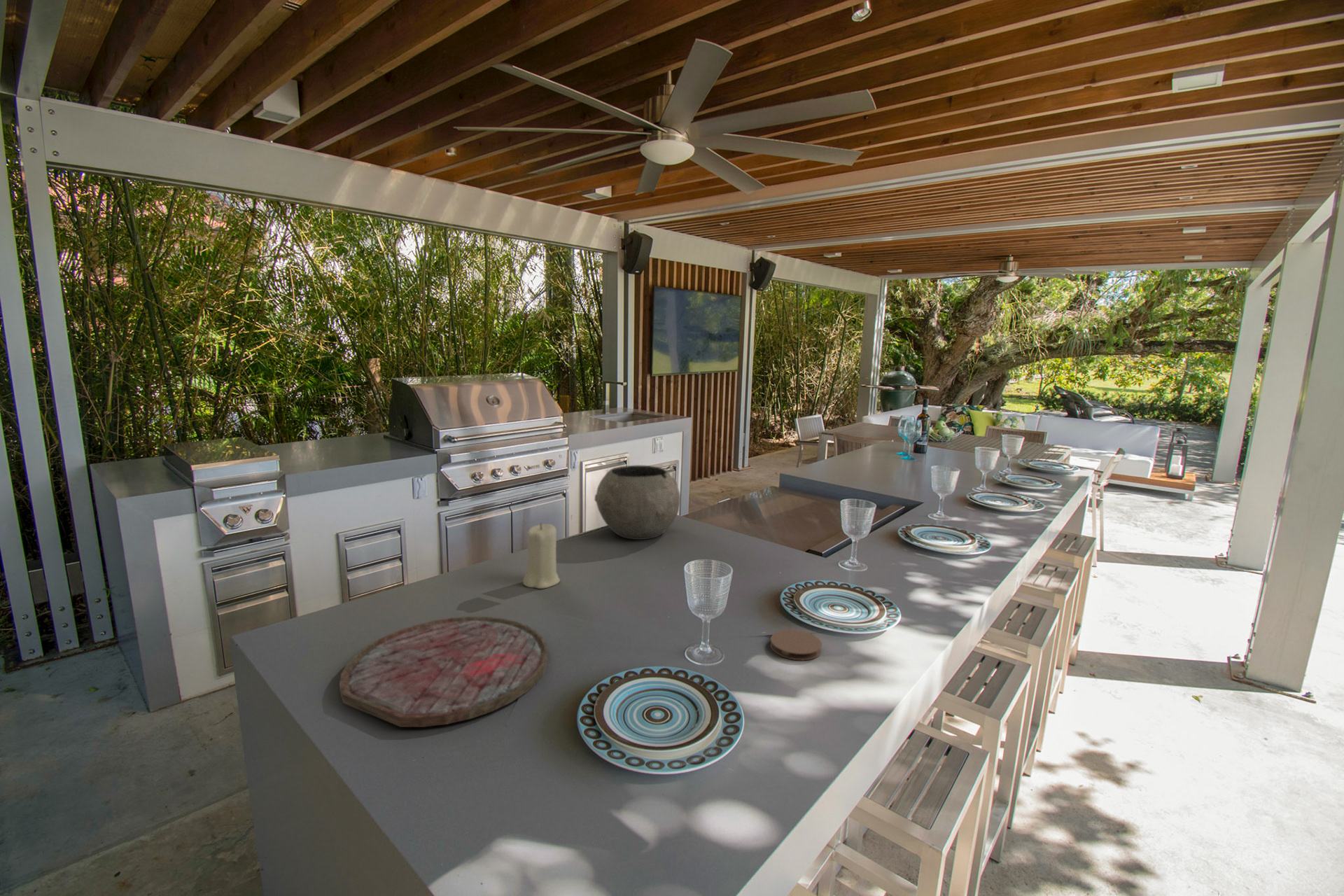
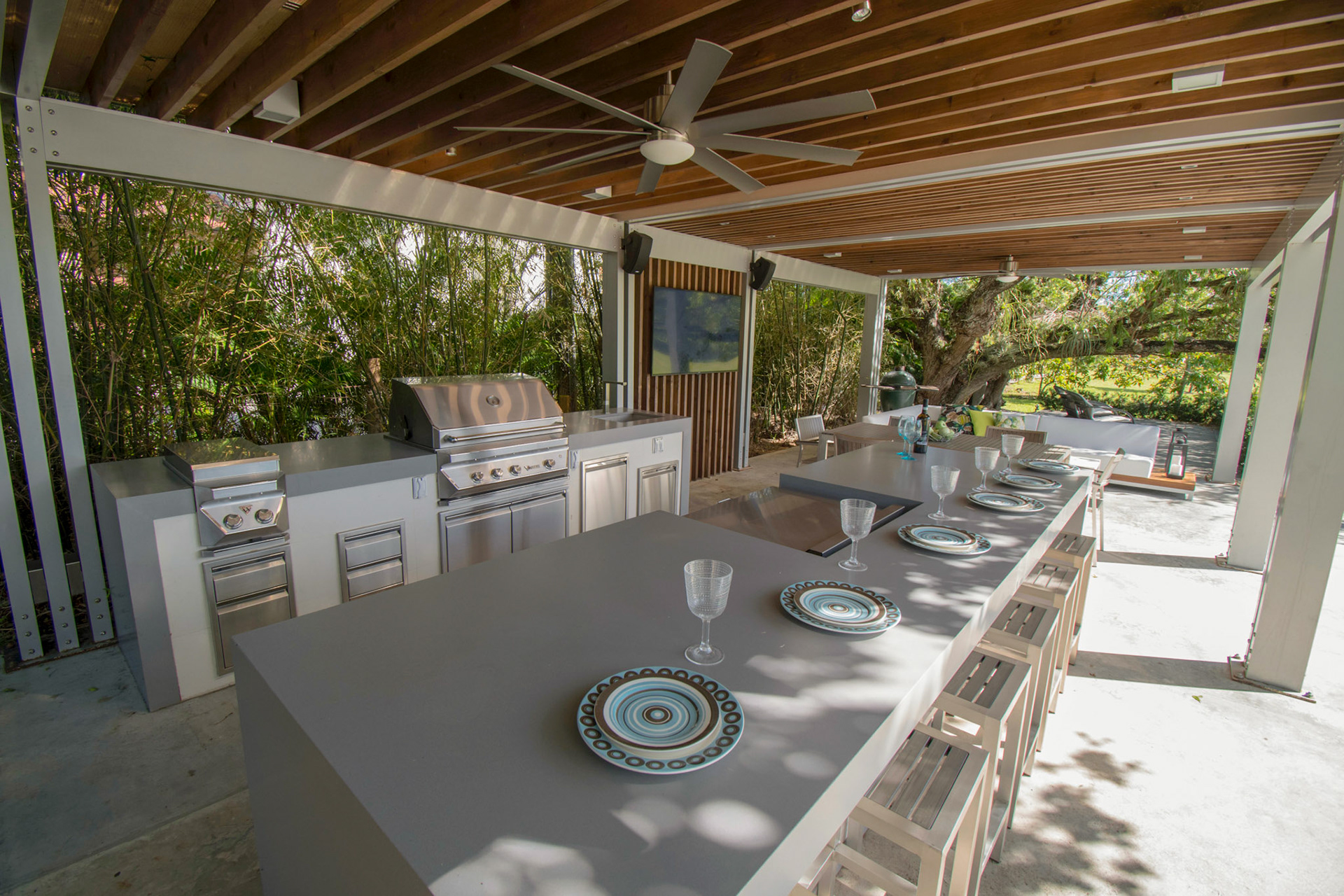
- bowl (637, 502)
- candle (541, 553)
- cutting board (449, 663)
- coaster (795, 644)
